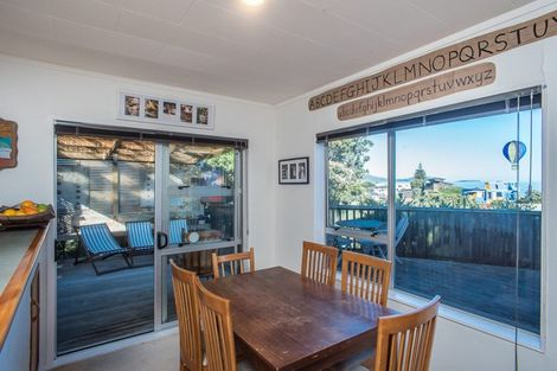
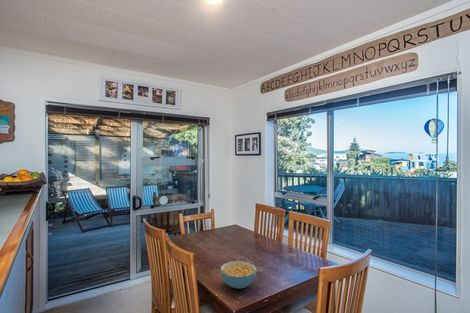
+ cereal bowl (238, 277)
